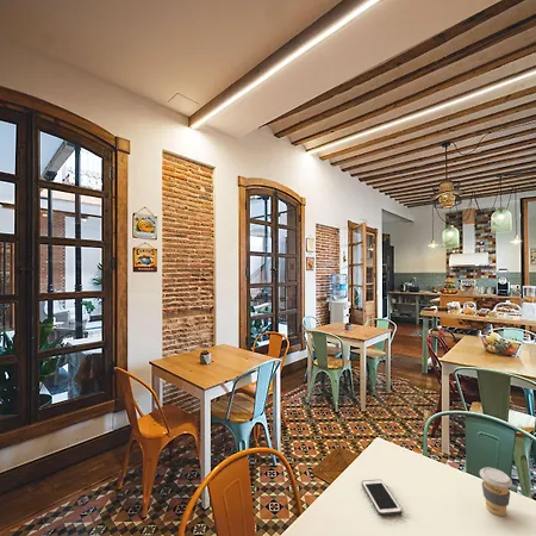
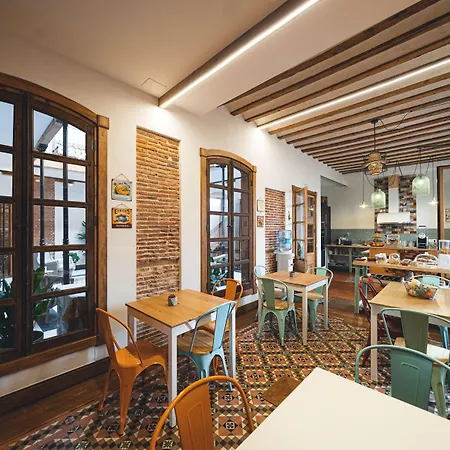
- cell phone (380, 496)
- coffee cup (496, 492)
